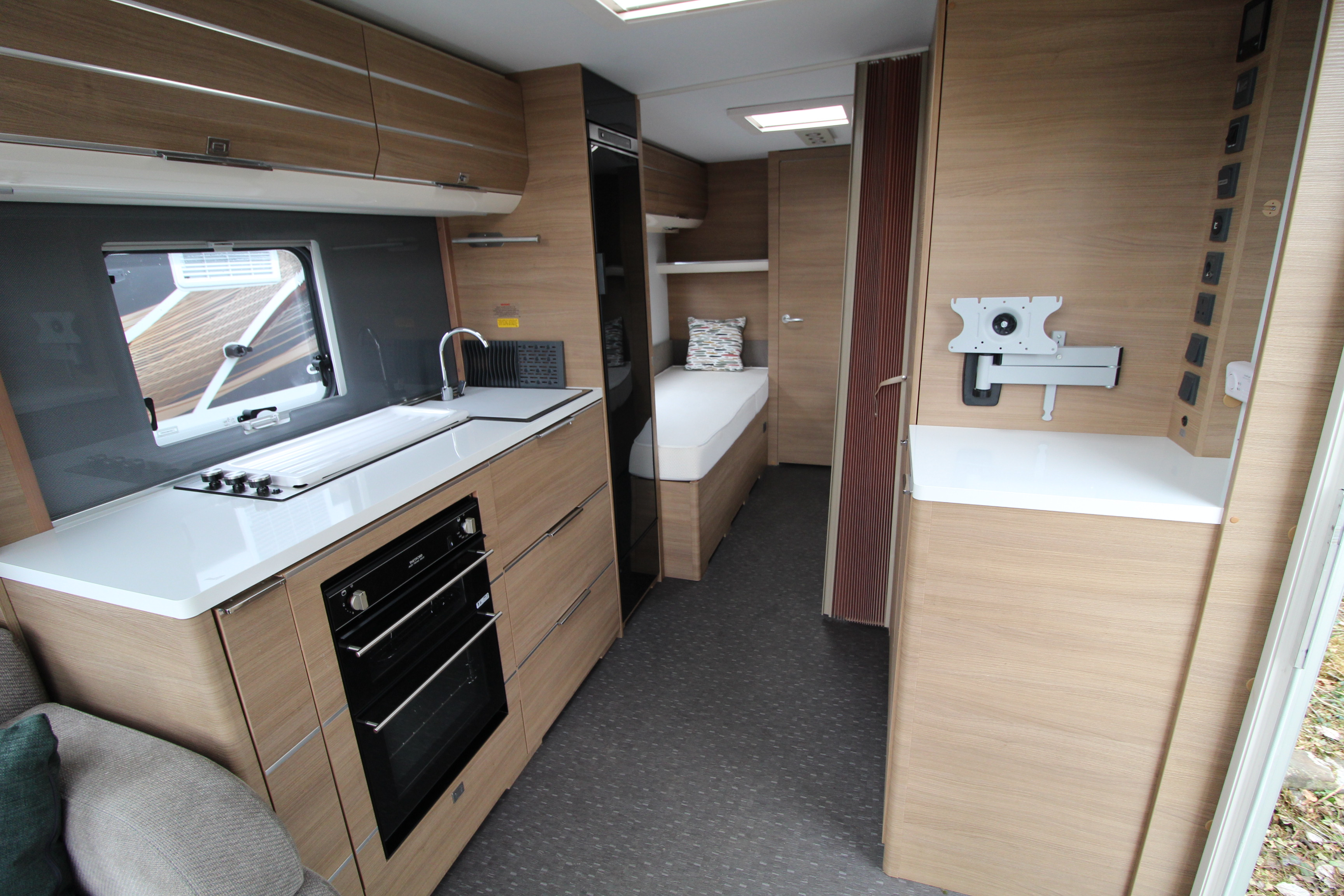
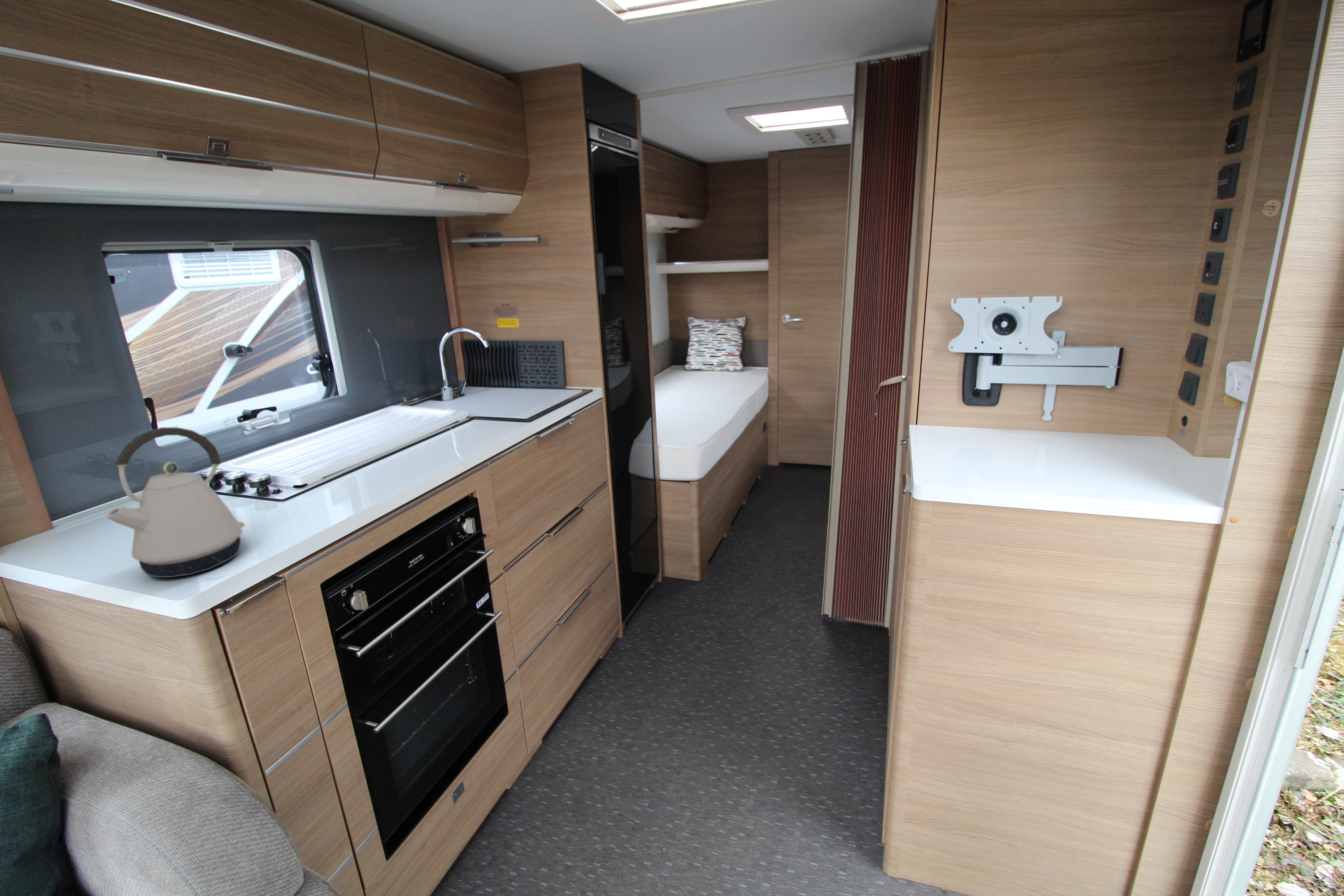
+ kettle (173, 499)
